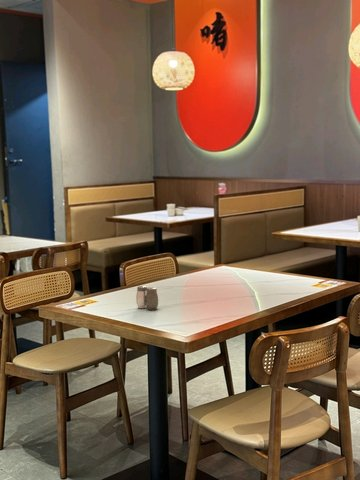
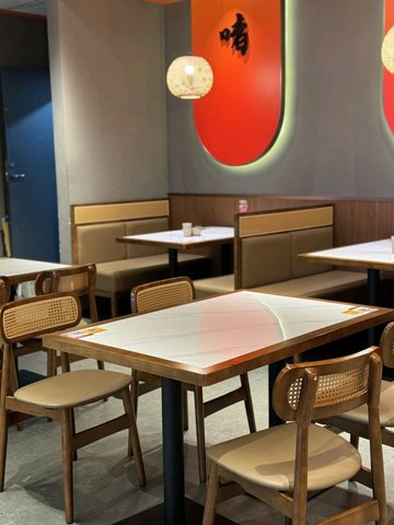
- salt and pepper shaker (147, 297)
